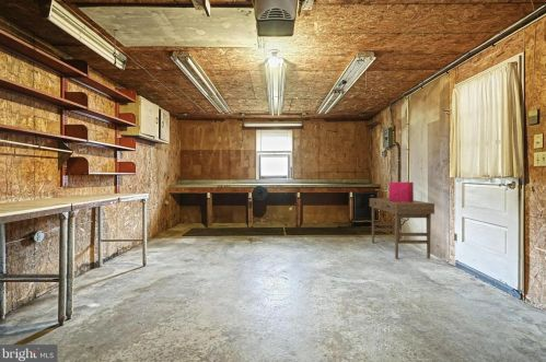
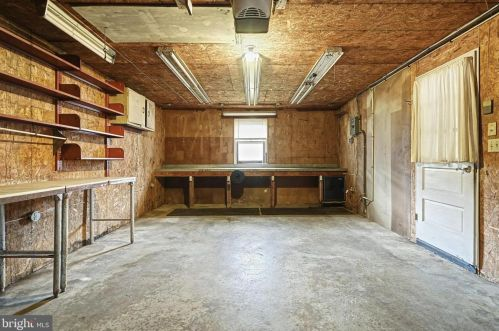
- storage bin (400, 191)
- desk (397, 224)
